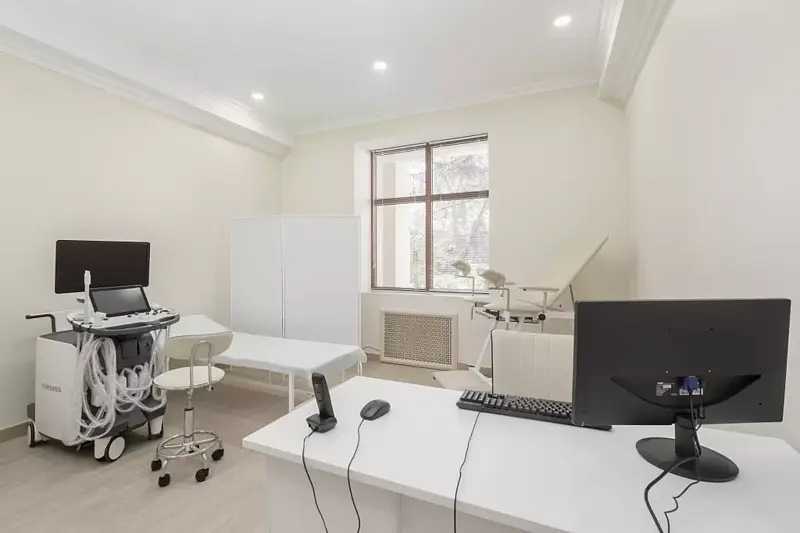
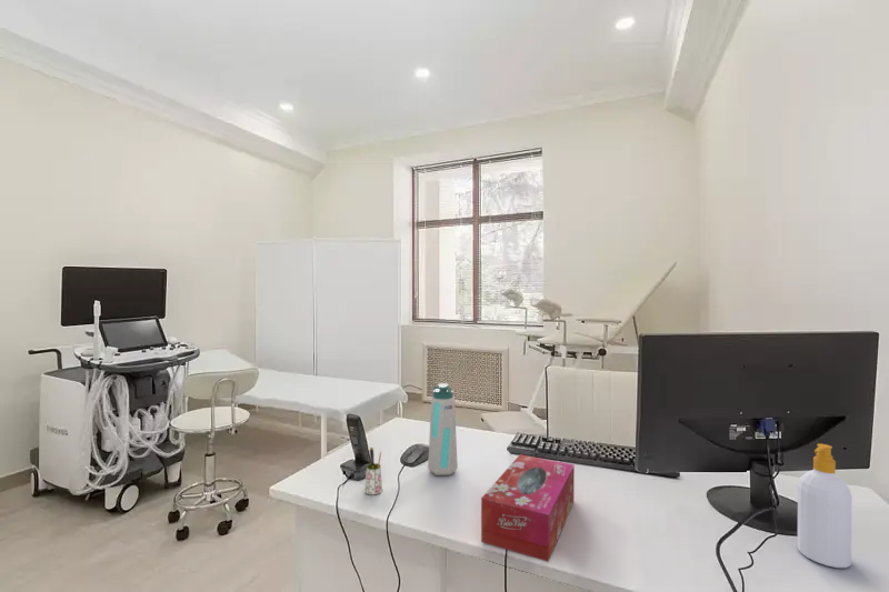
+ soap bottle (822, 501)
+ pen holder (372, 468)
+ tissue box (531, 499)
+ water bottle (442, 428)
